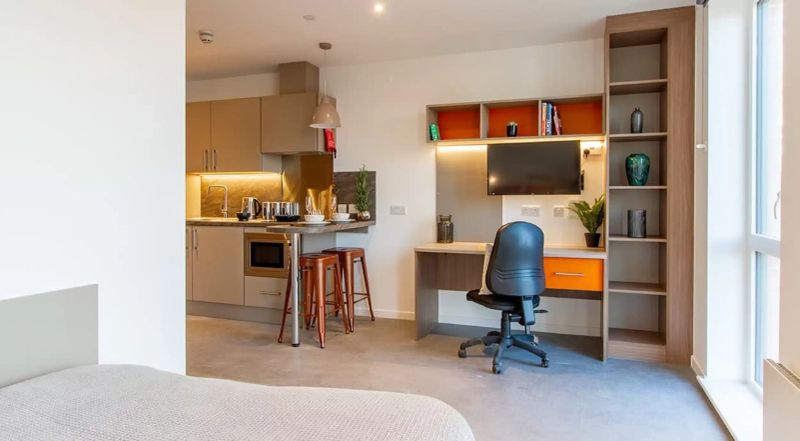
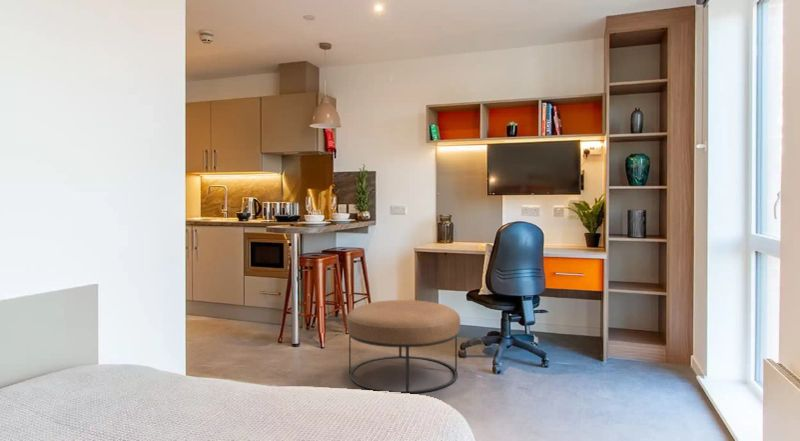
+ ottoman (403, 339)
